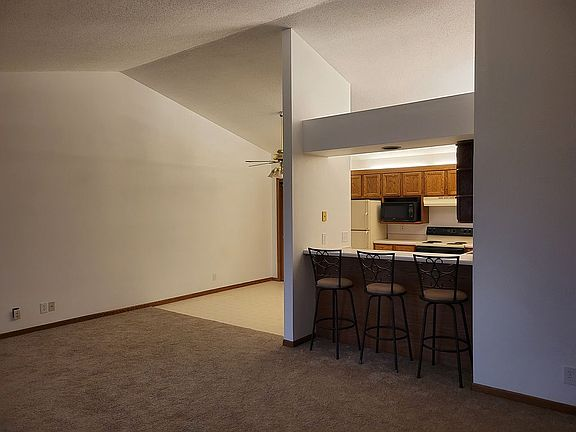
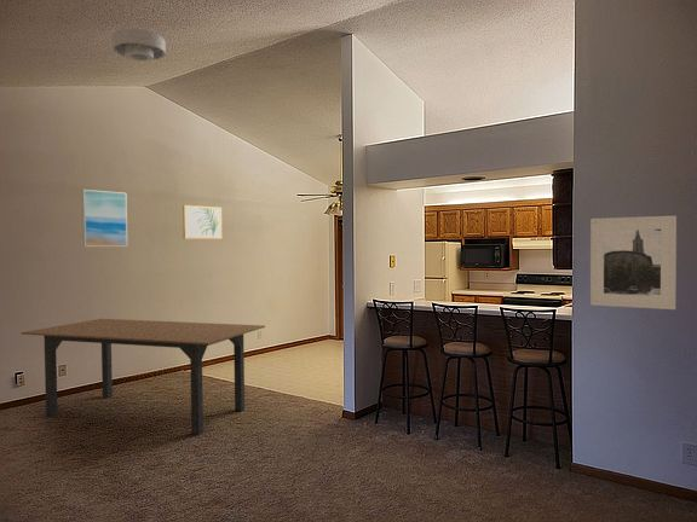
+ wall art (105, 219)
+ wall art (202, 222)
+ dining table (154, 346)
+ ceiling light (138, 47)
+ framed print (630, 262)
